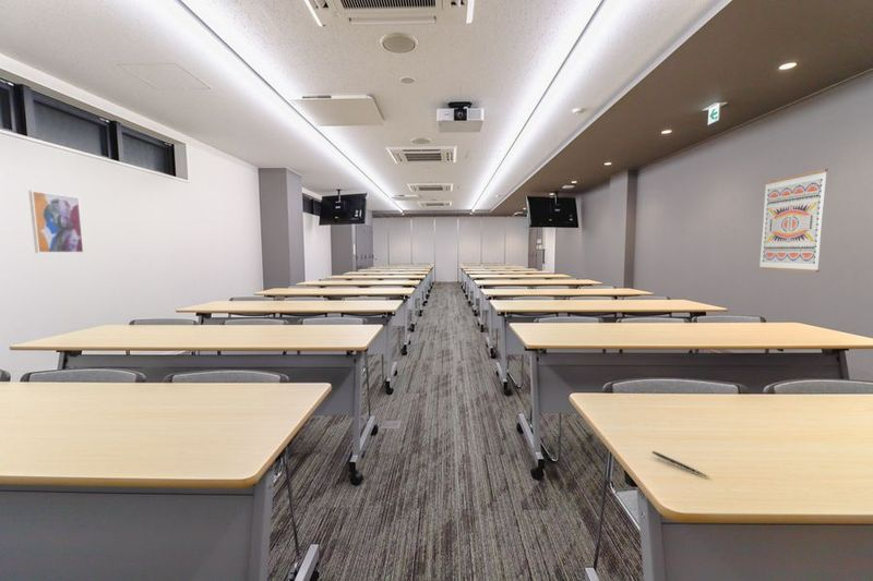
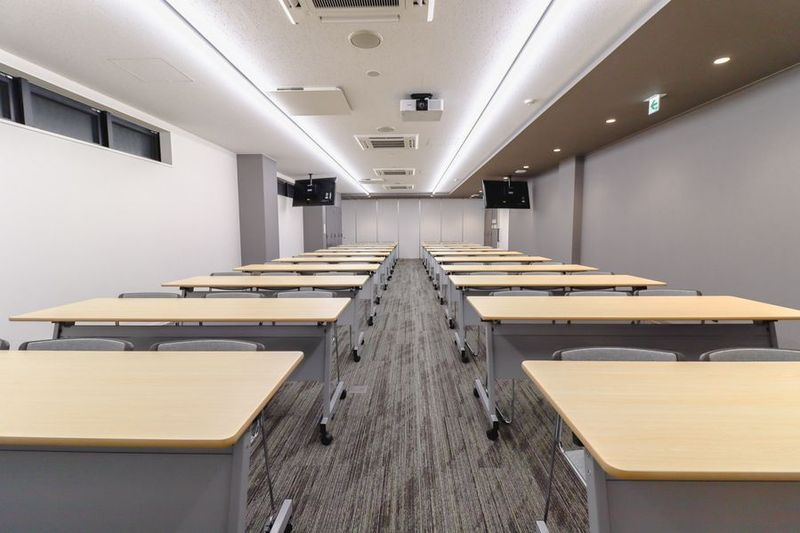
- wall art (789, 223)
- wall art (58, 223)
- pen (679, 463)
